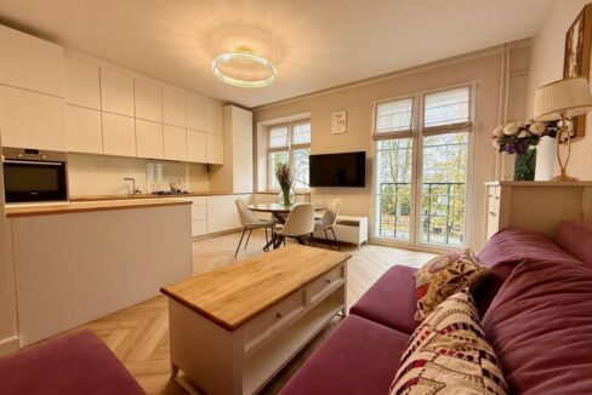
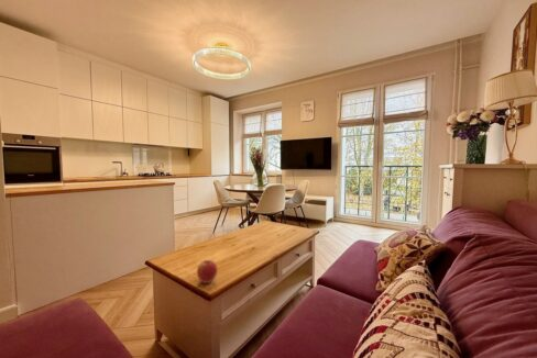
+ apple (207, 270)
